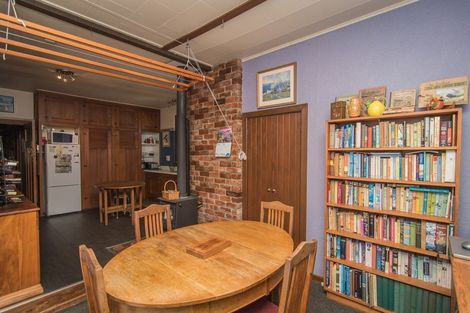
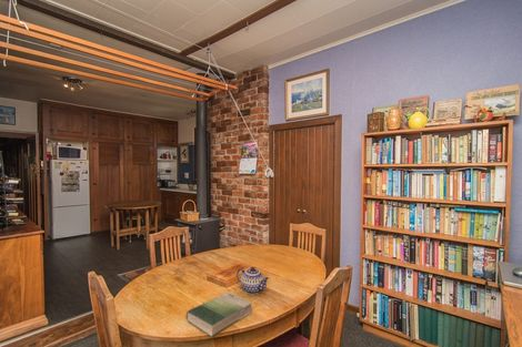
+ teapot (252, 278)
+ book (220, 309)
